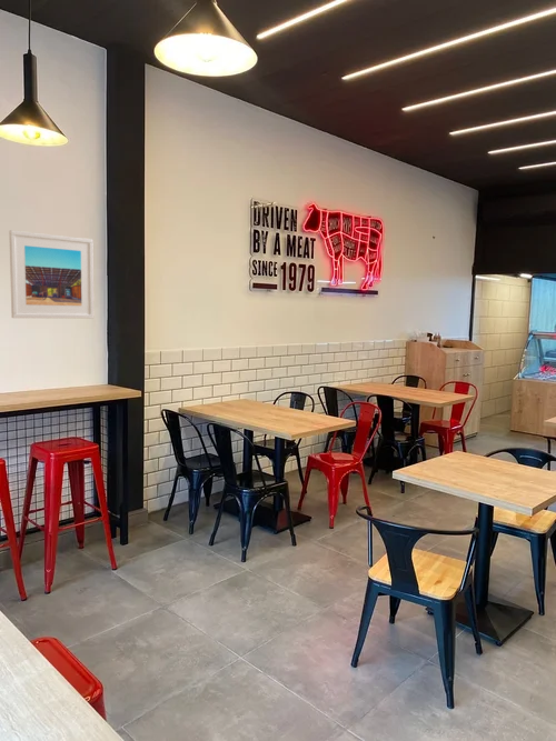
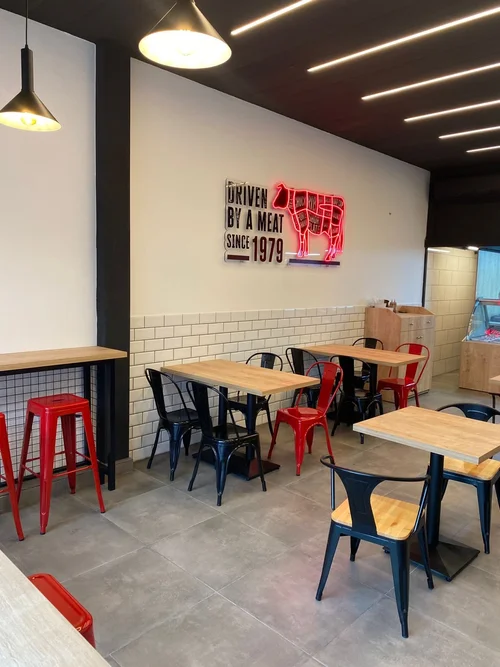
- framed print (53, 277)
